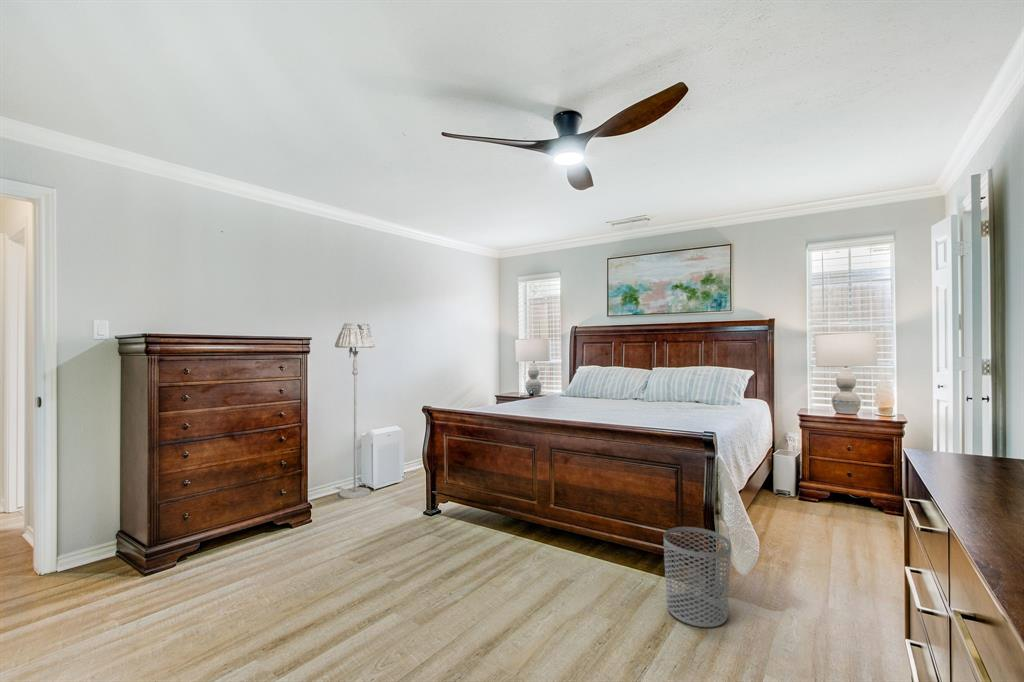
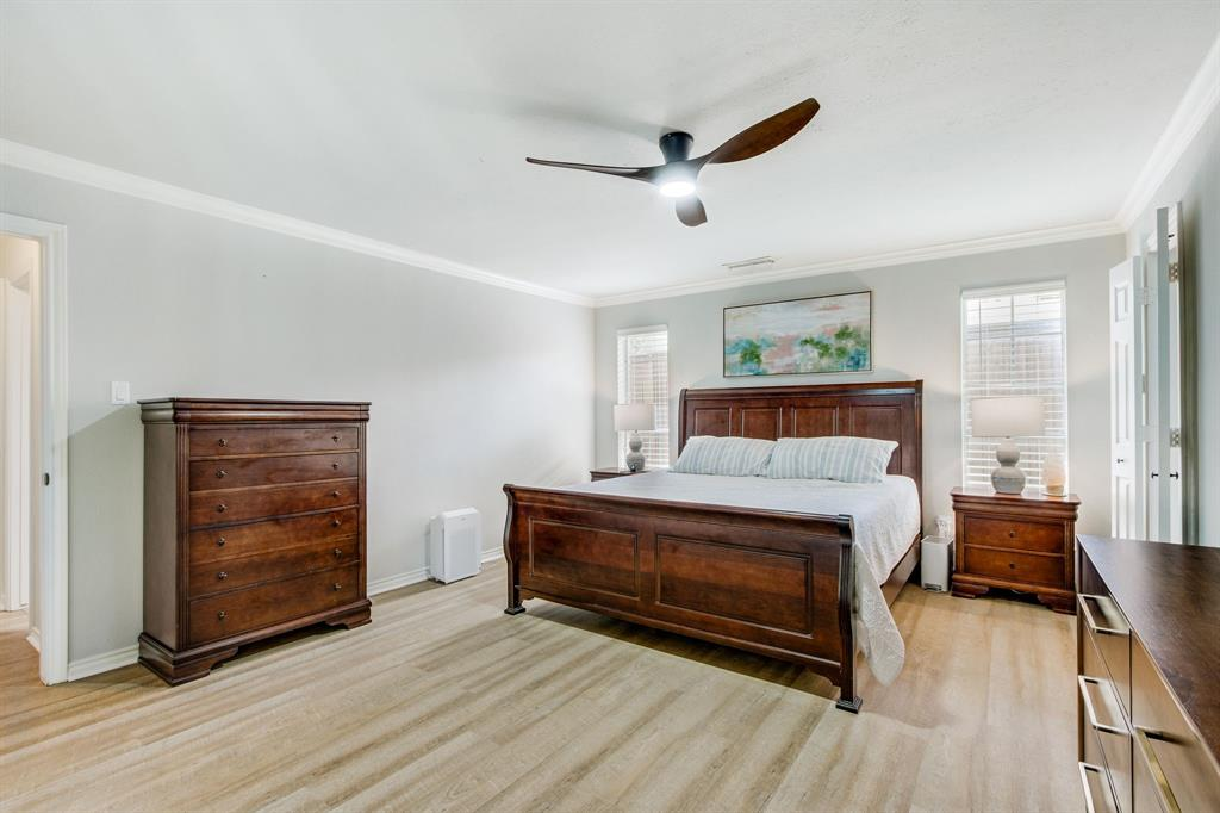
- floor lamp (354, 408)
- waste bin (696, 574)
